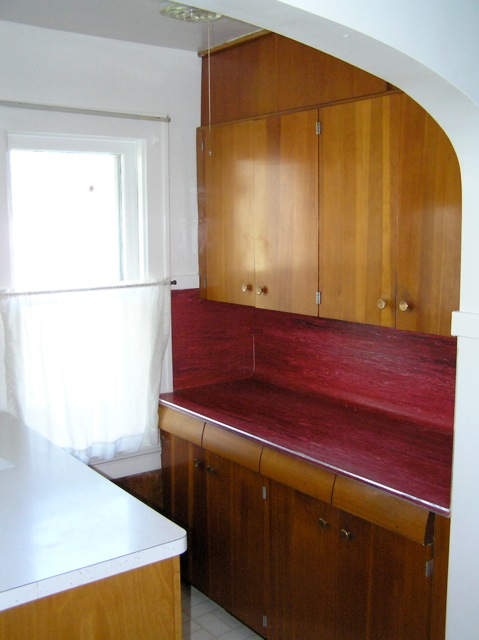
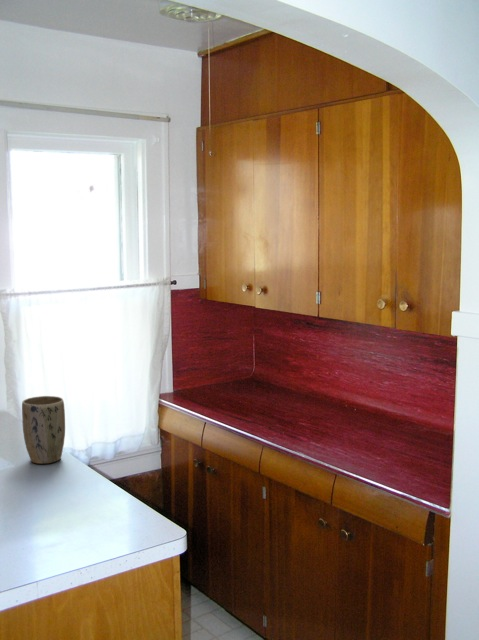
+ plant pot (44, 429)
